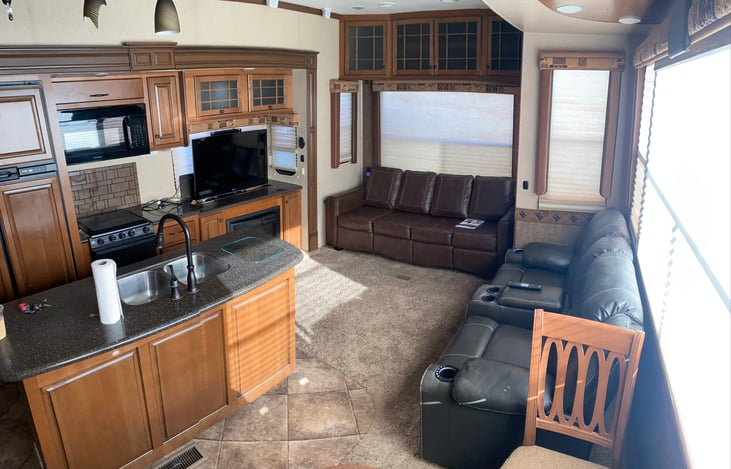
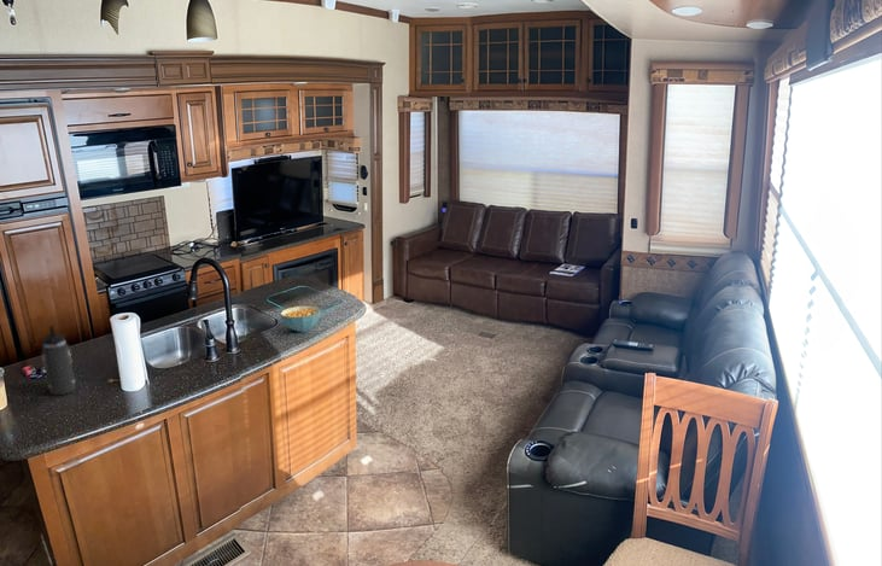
+ thermos bottle (57, 358)
+ cereal bowl (300, 320)
